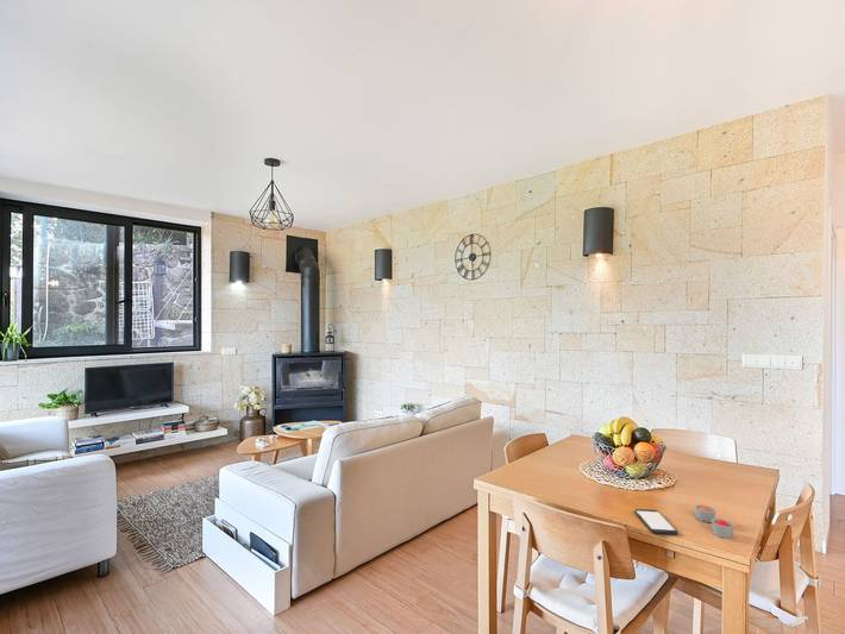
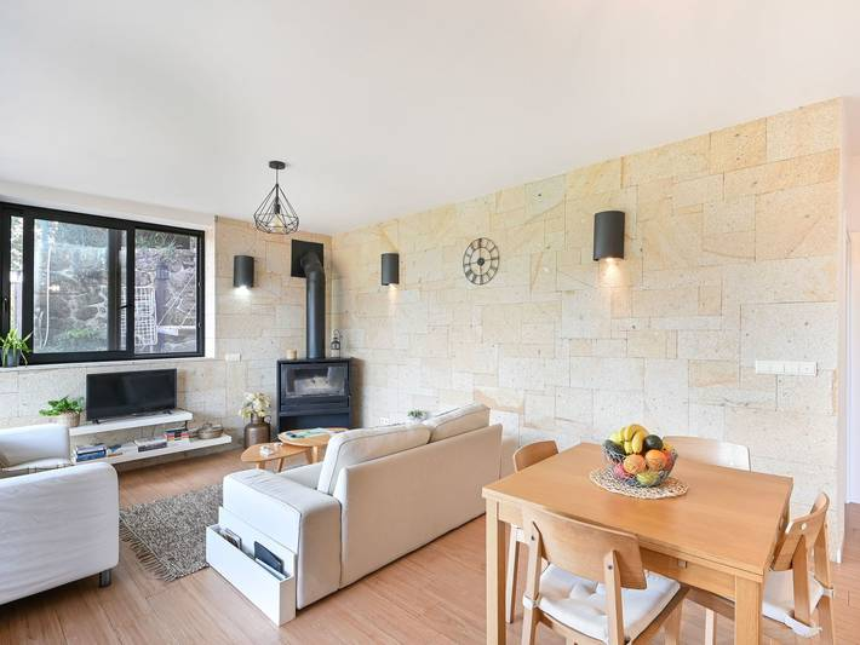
- candle (713, 519)
- smartphone (655, 521)
